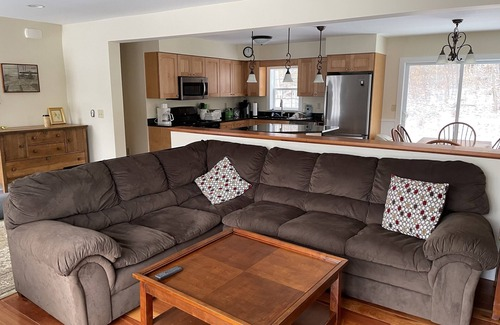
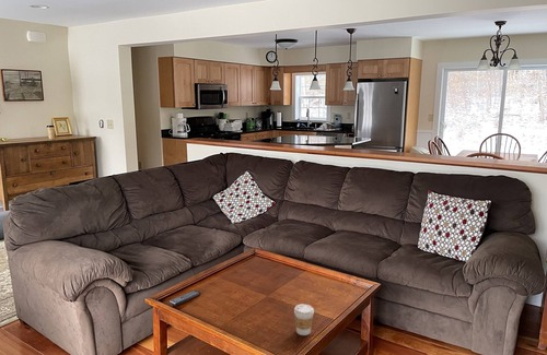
+ coffee cup (303, 319)
